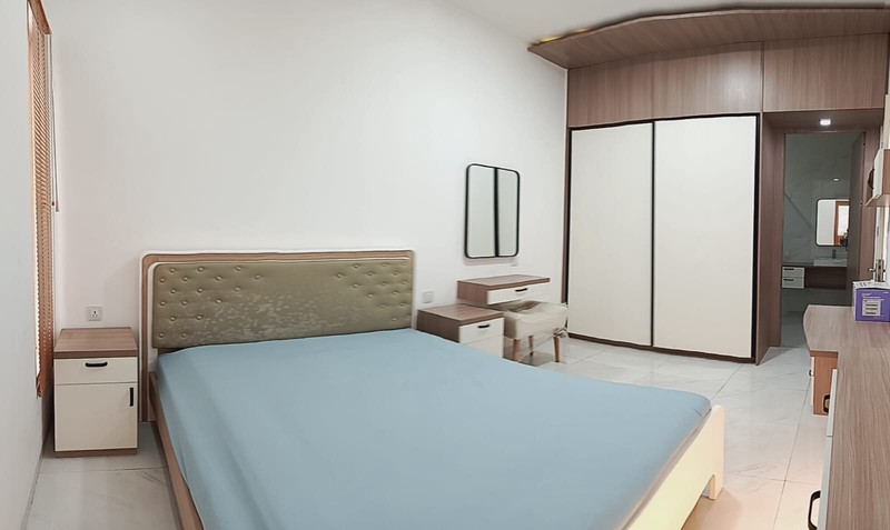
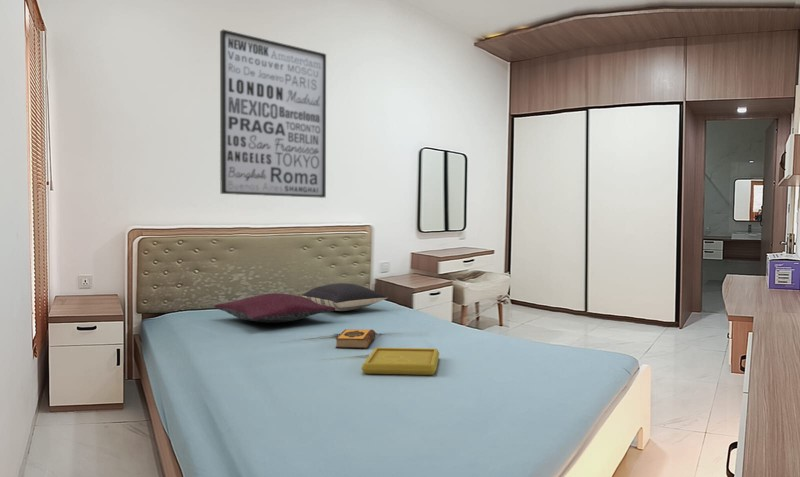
+ hardback book (356, 338)
+ serving tray (402, 360)
+ pillow (344, 296)
+ wall art (276, 119)
+ pillow (274, 307)
